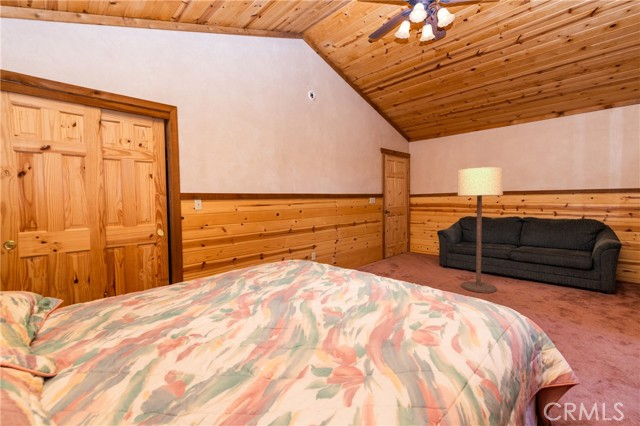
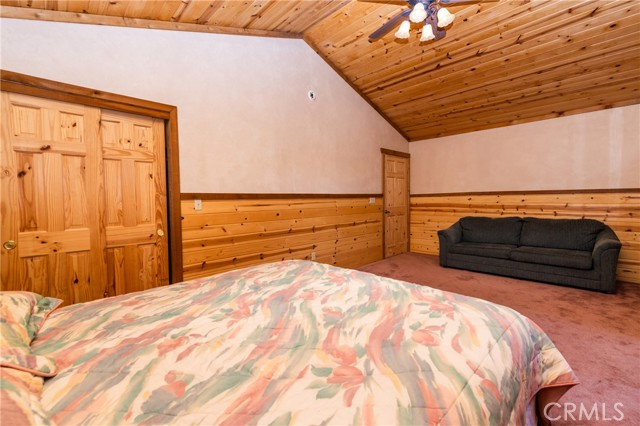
- floor lamp (479, 229)
